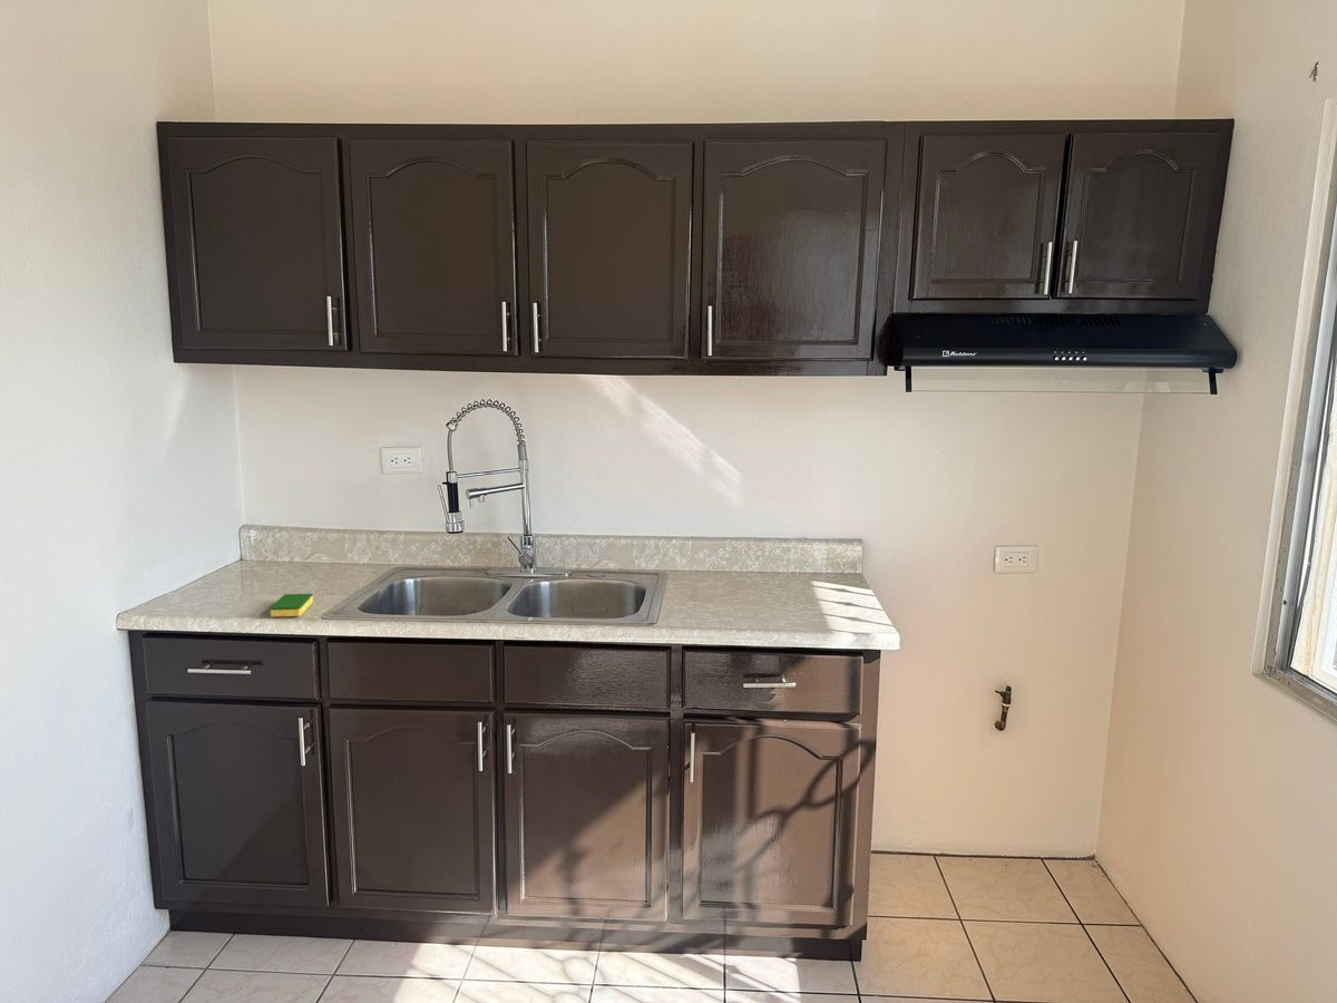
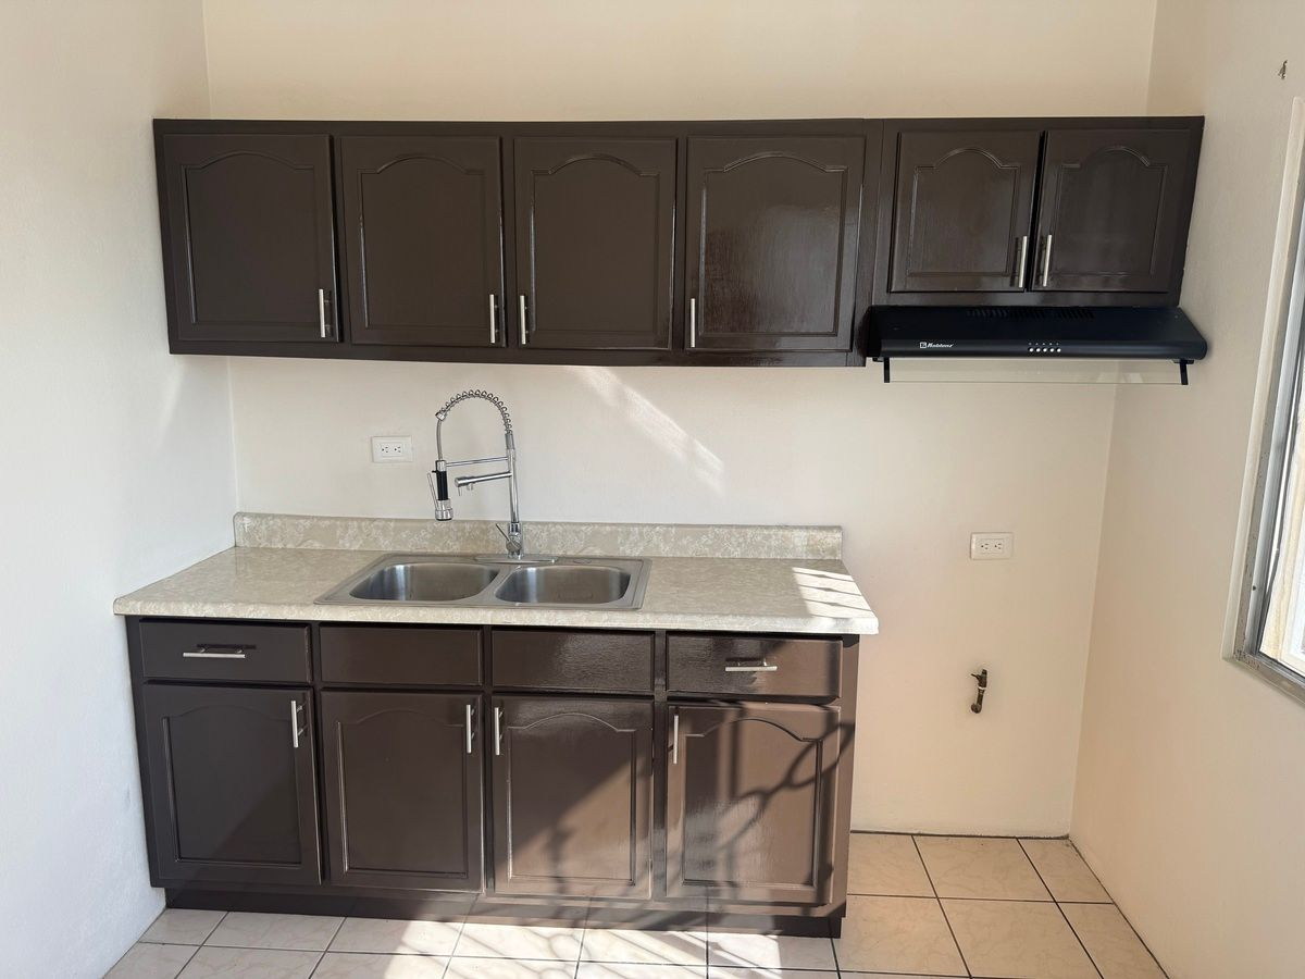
- dish sponge (292, 604)
